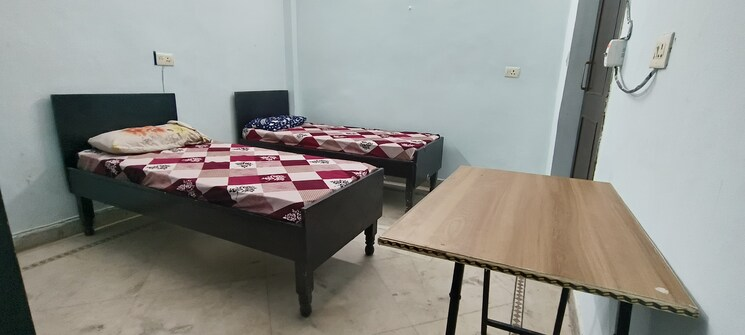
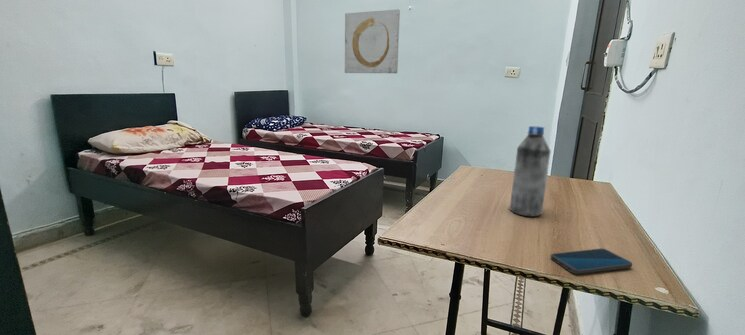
+ water bottle (531, 170)
+ smartphone (590, 260)
+ wall art (371, 43)
